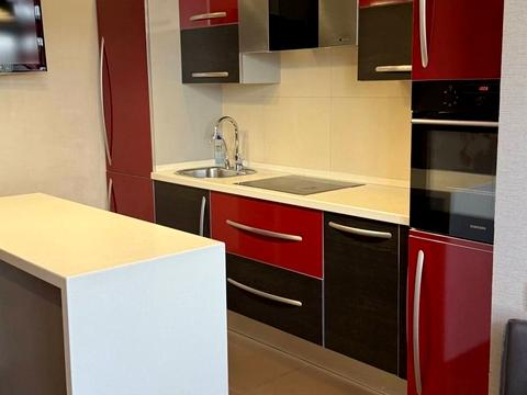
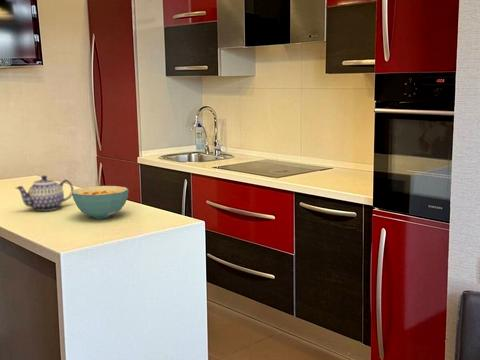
+ teapot (45, 192)
+ cereal bowl (100, 203)
